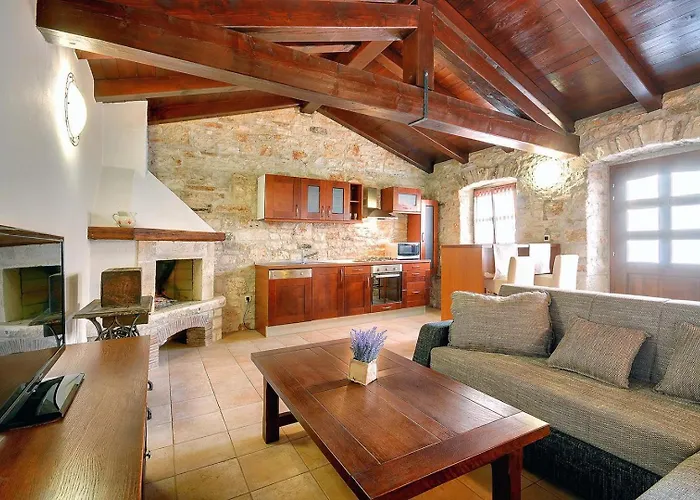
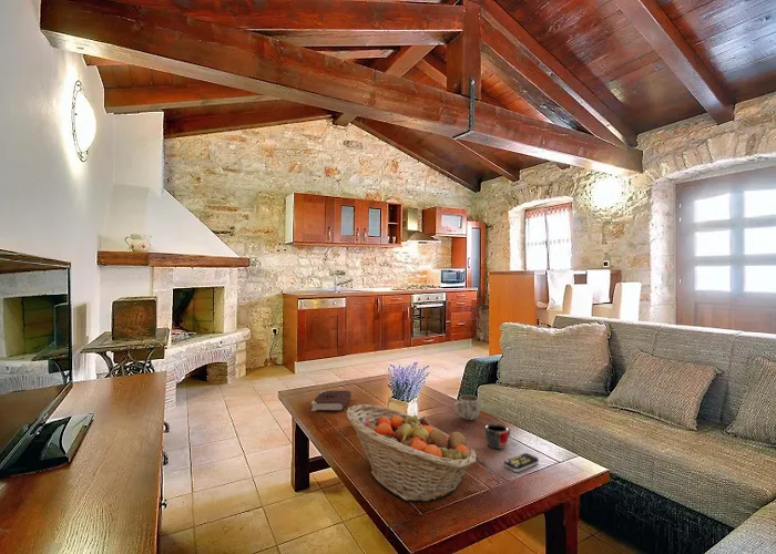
+ book (331, 400)
+ remote control (521, 461)
+ fruit basket (408, 442)
+ mug (466, 408)
+ mug (499, 435)
